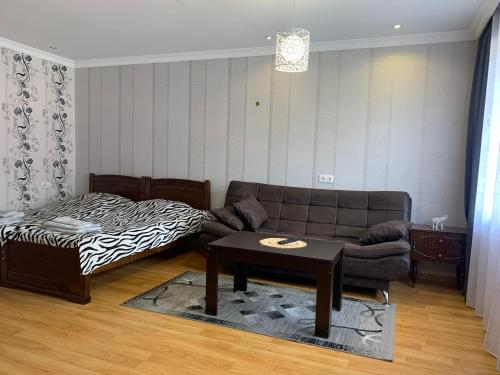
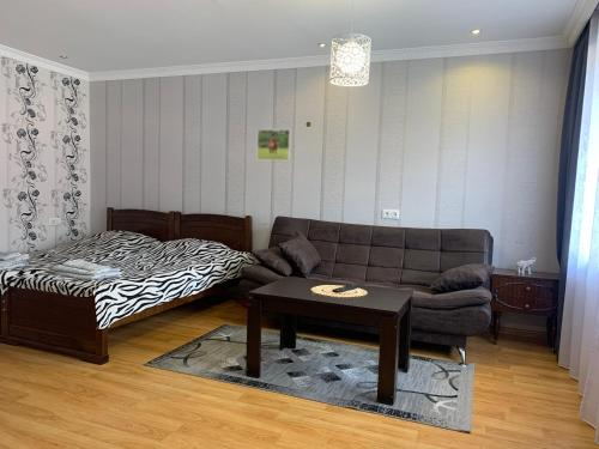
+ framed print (273, 145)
